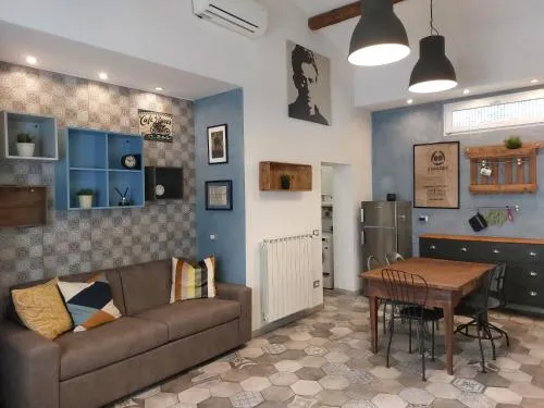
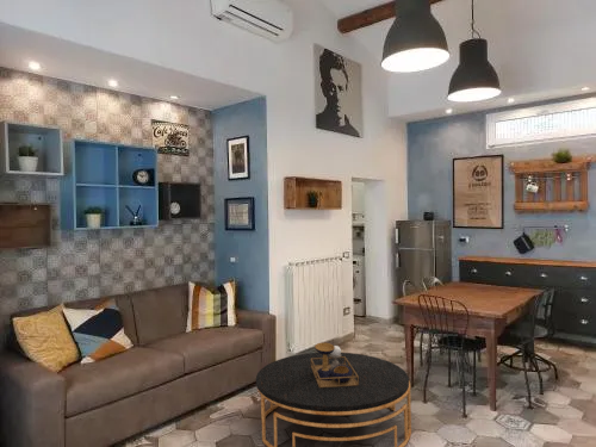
+ coffee table (331, 385)
